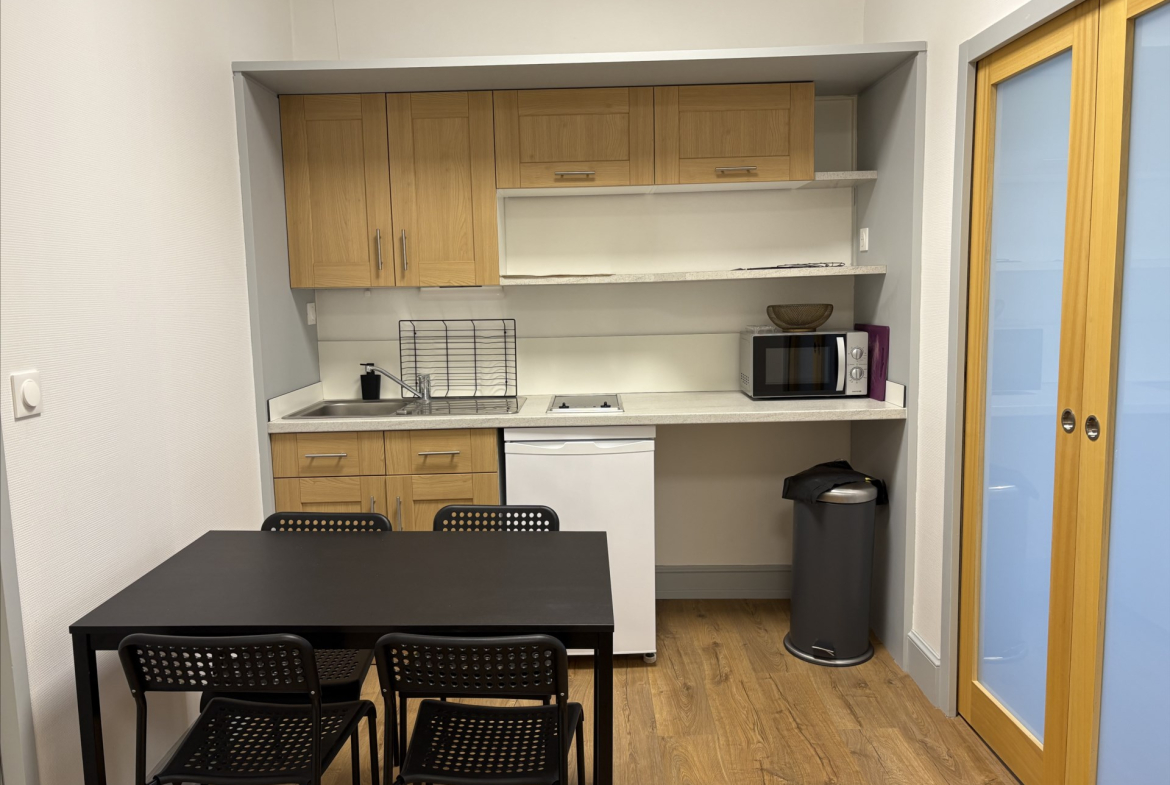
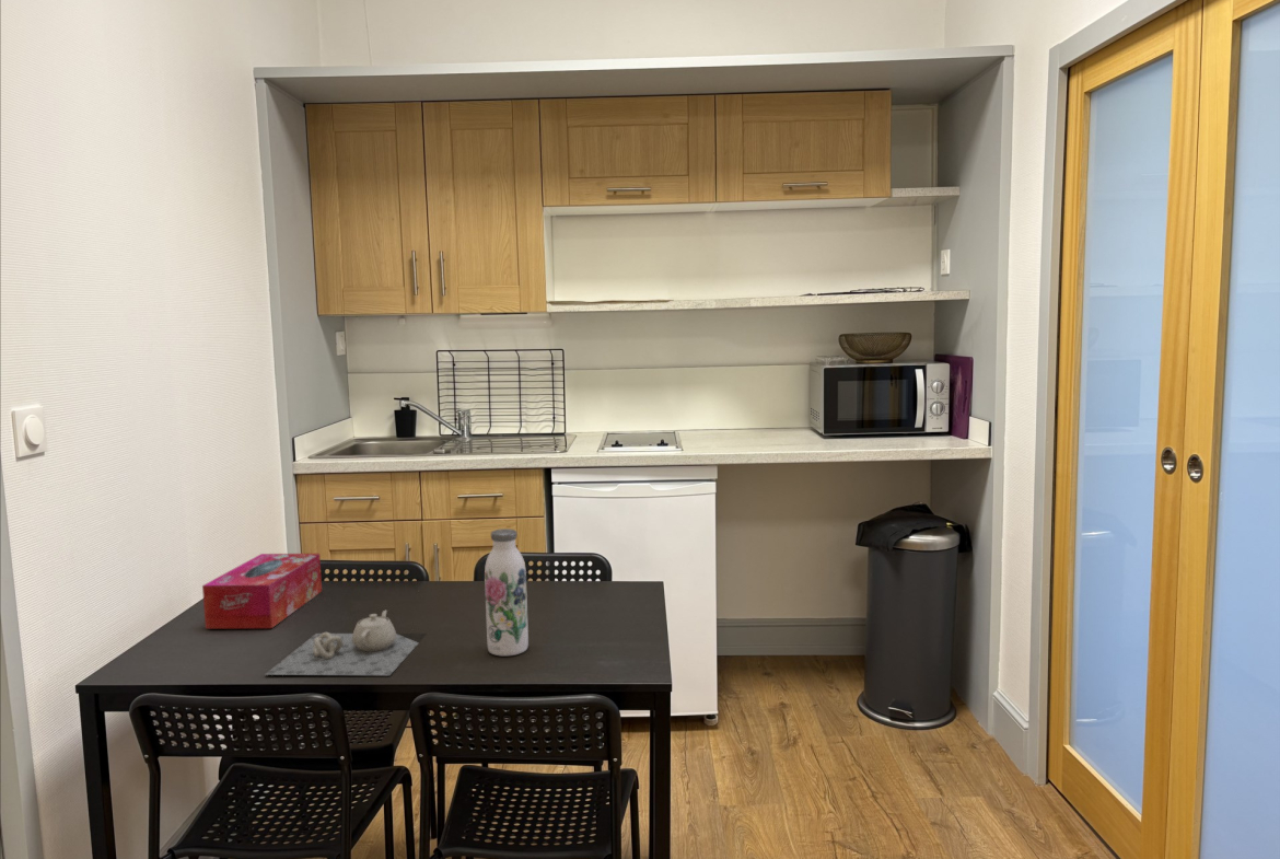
+ tissue box (266, 588)
+ water bottle (505, 590)
+ teapot (349, 636)
